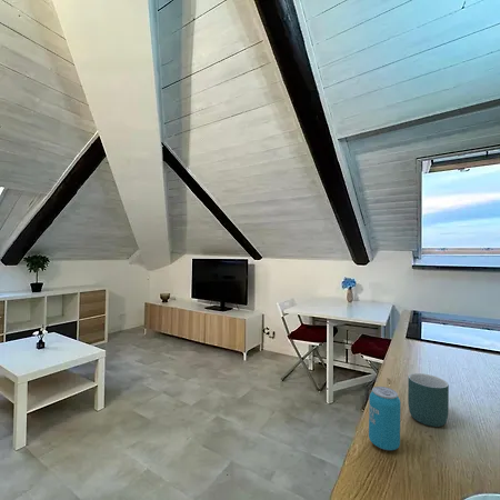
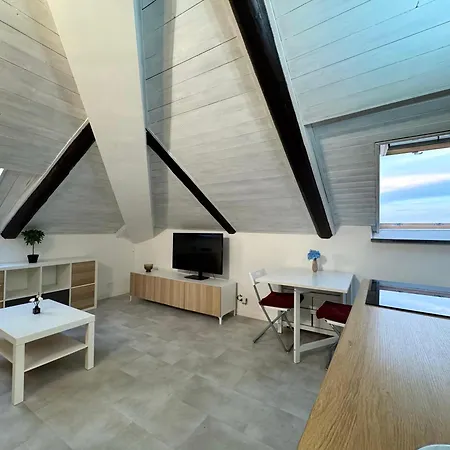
- mug (427, 396)
- beverage can (383, 418)
